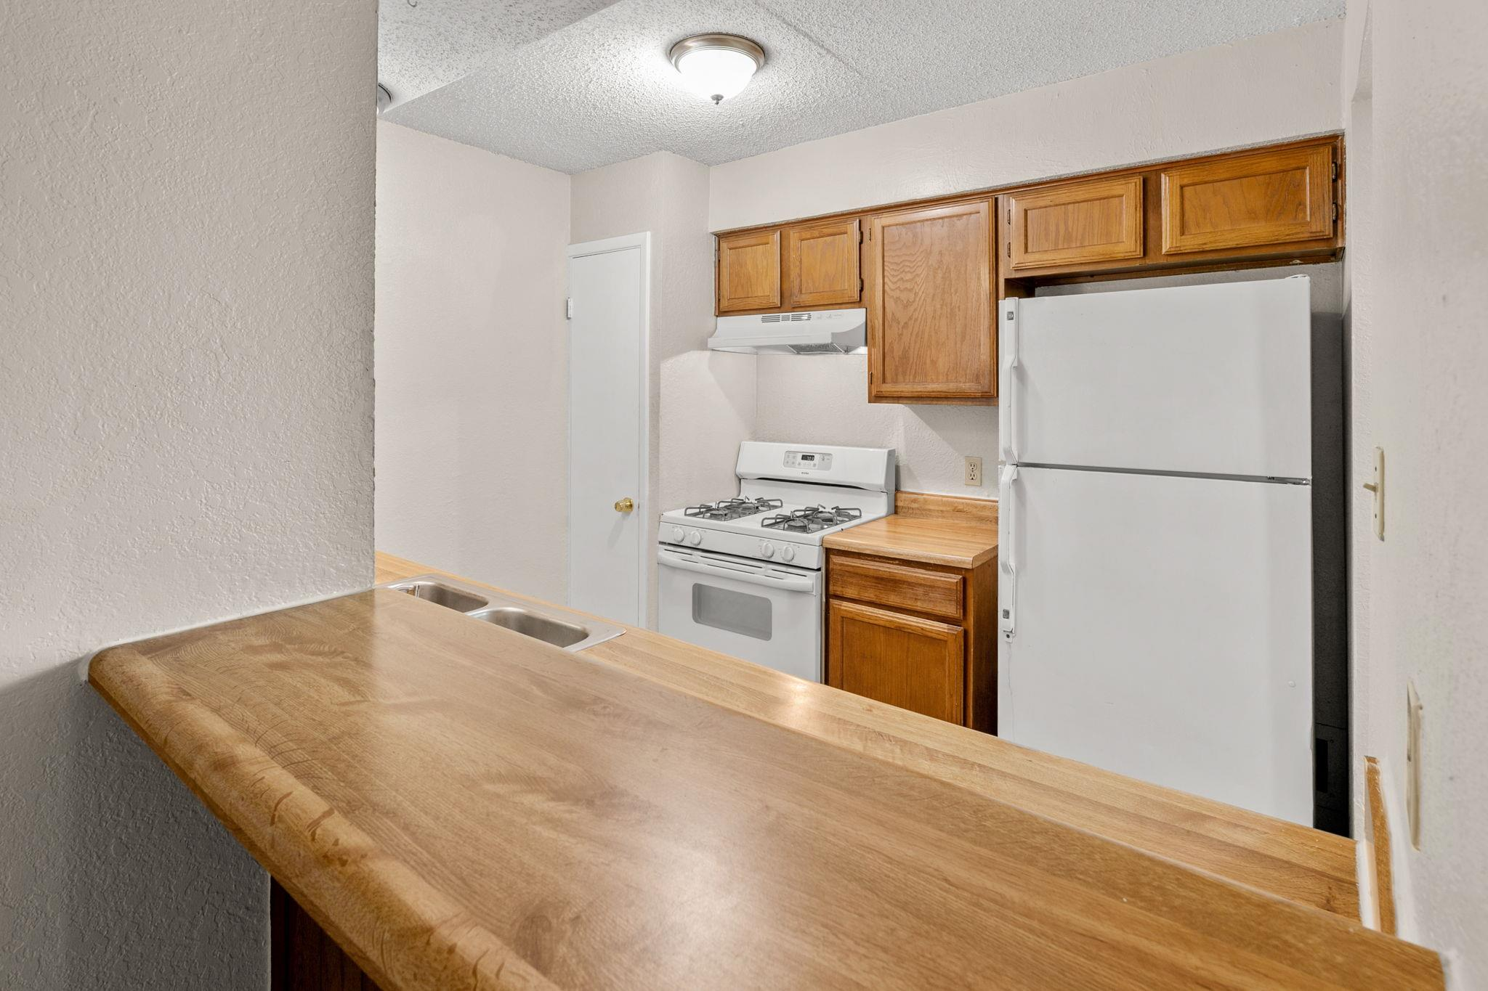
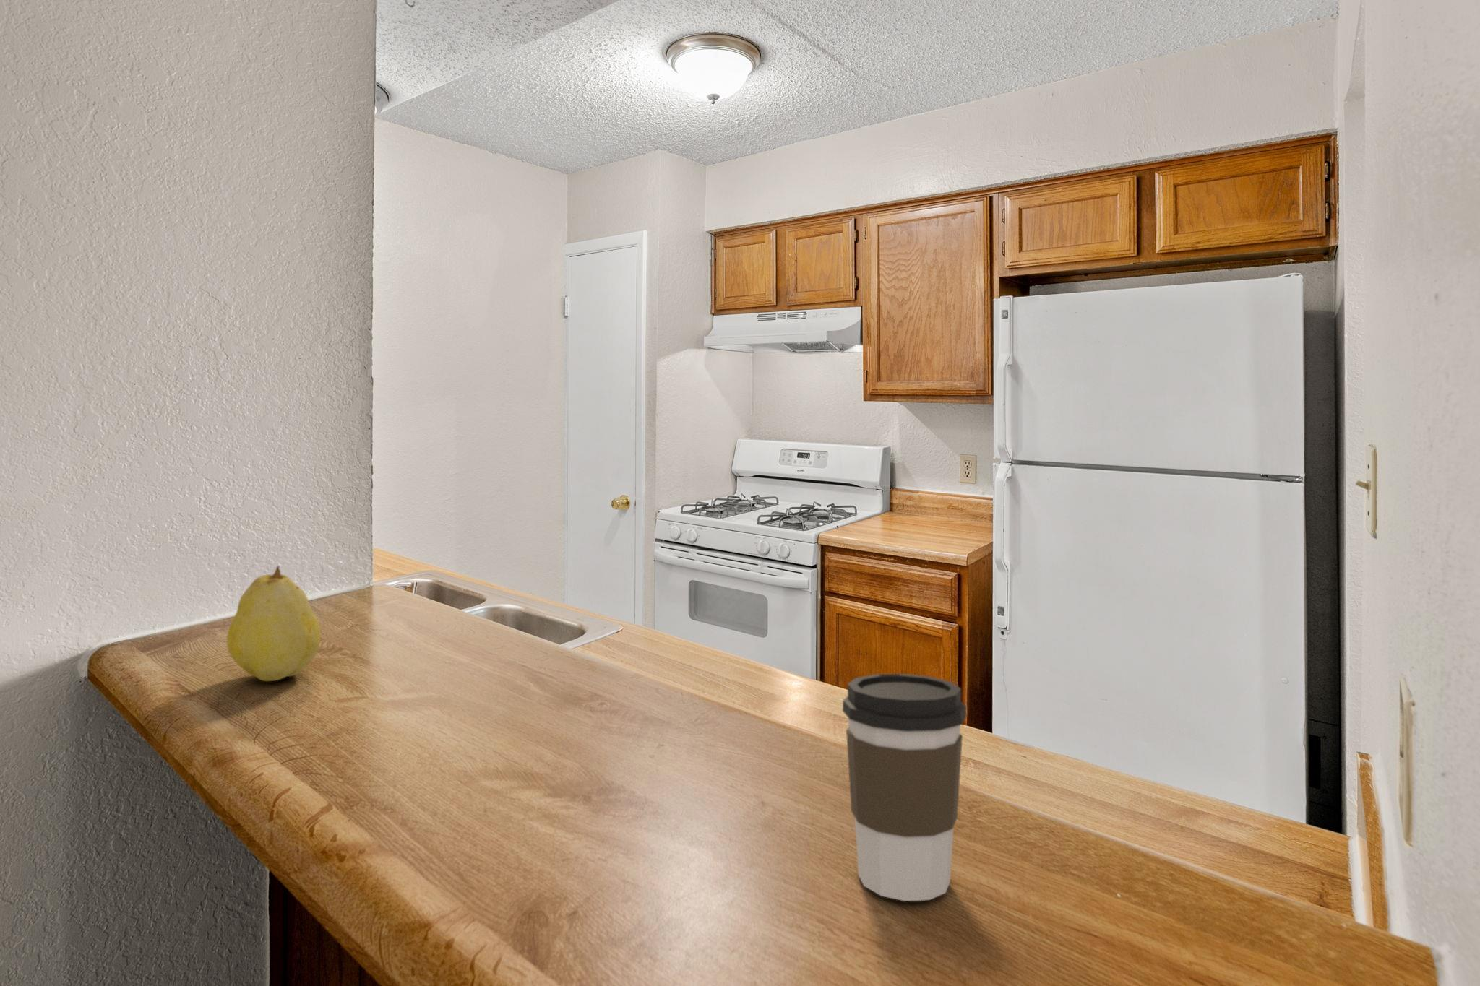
+ fruit (271, 622)
+ coffee cup (903, 781)
